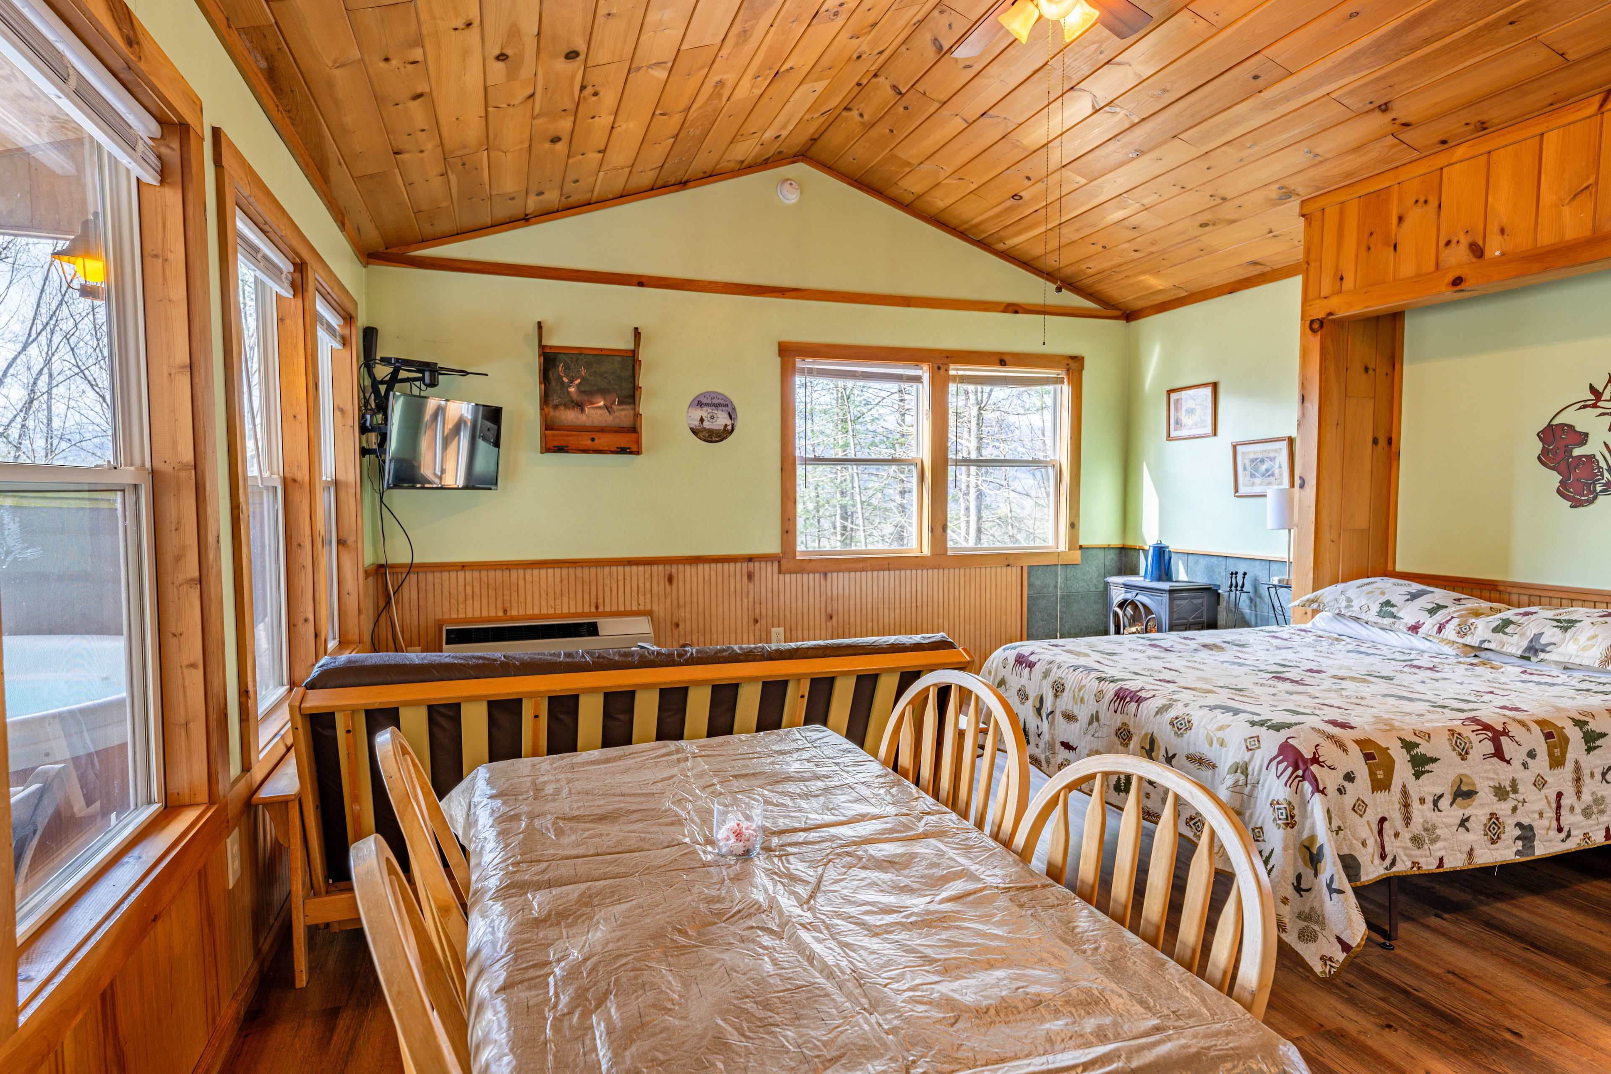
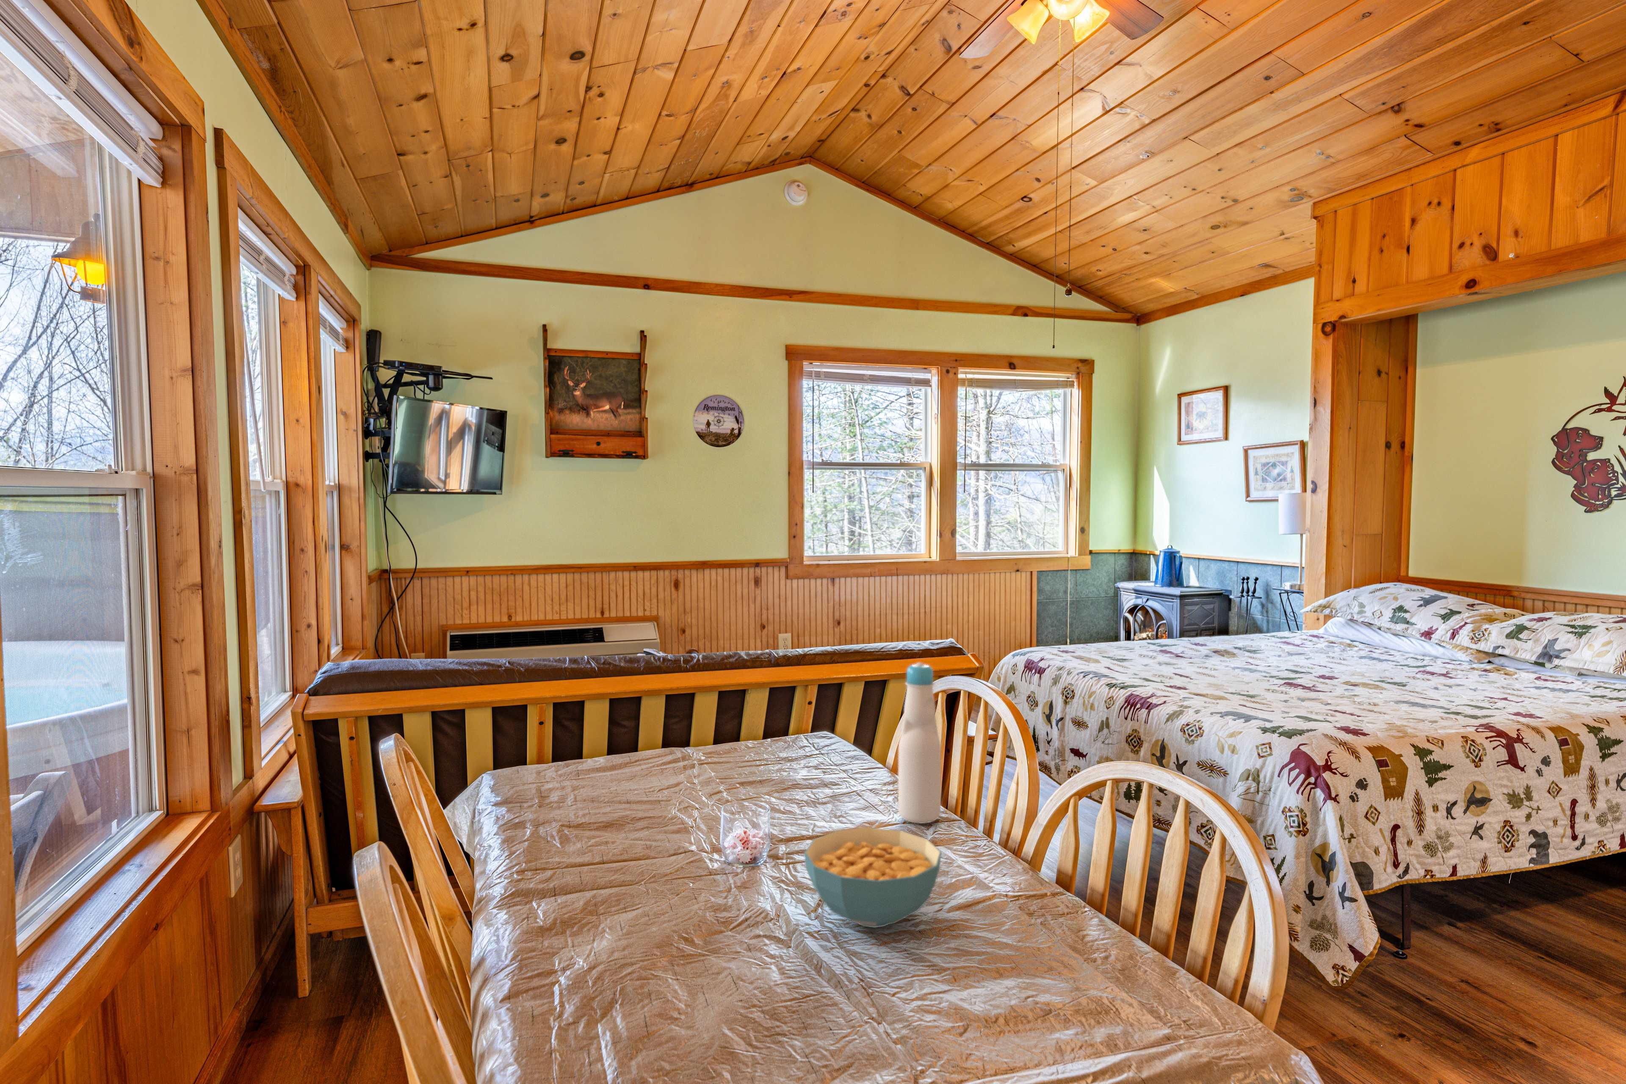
+ bottle (919, 740)
+ cereal bowl (872, 886)
